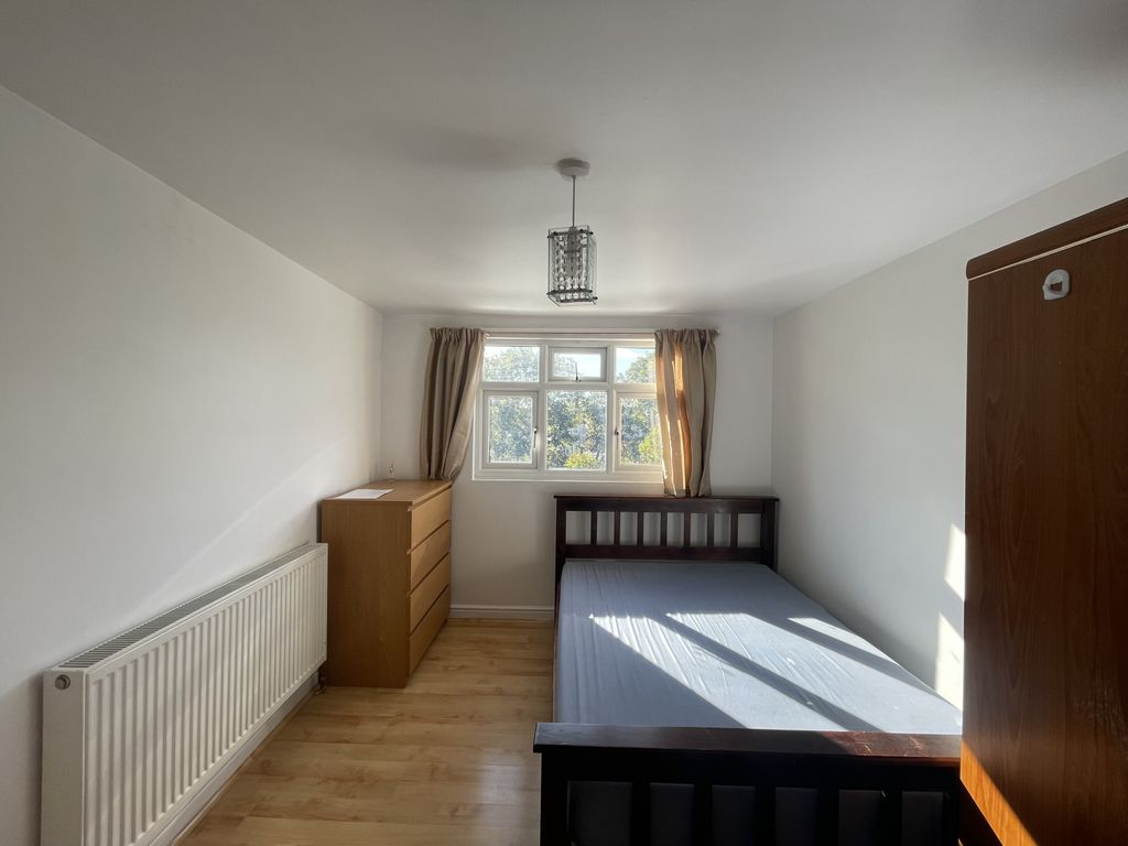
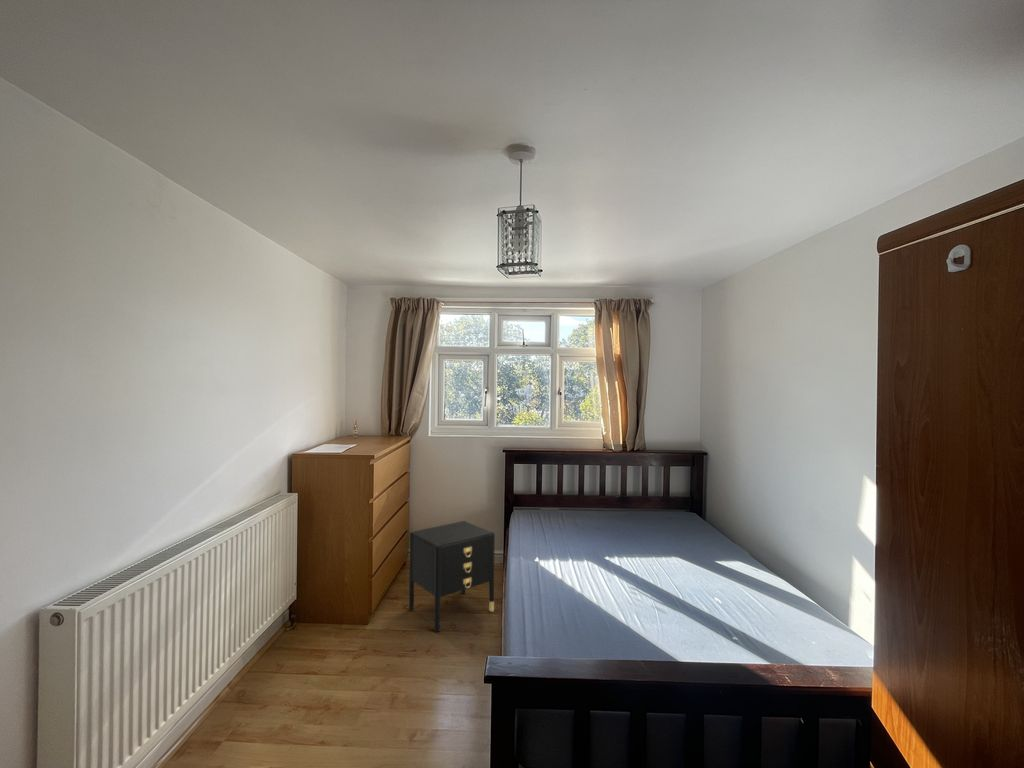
+ nightstand (451, 571)
